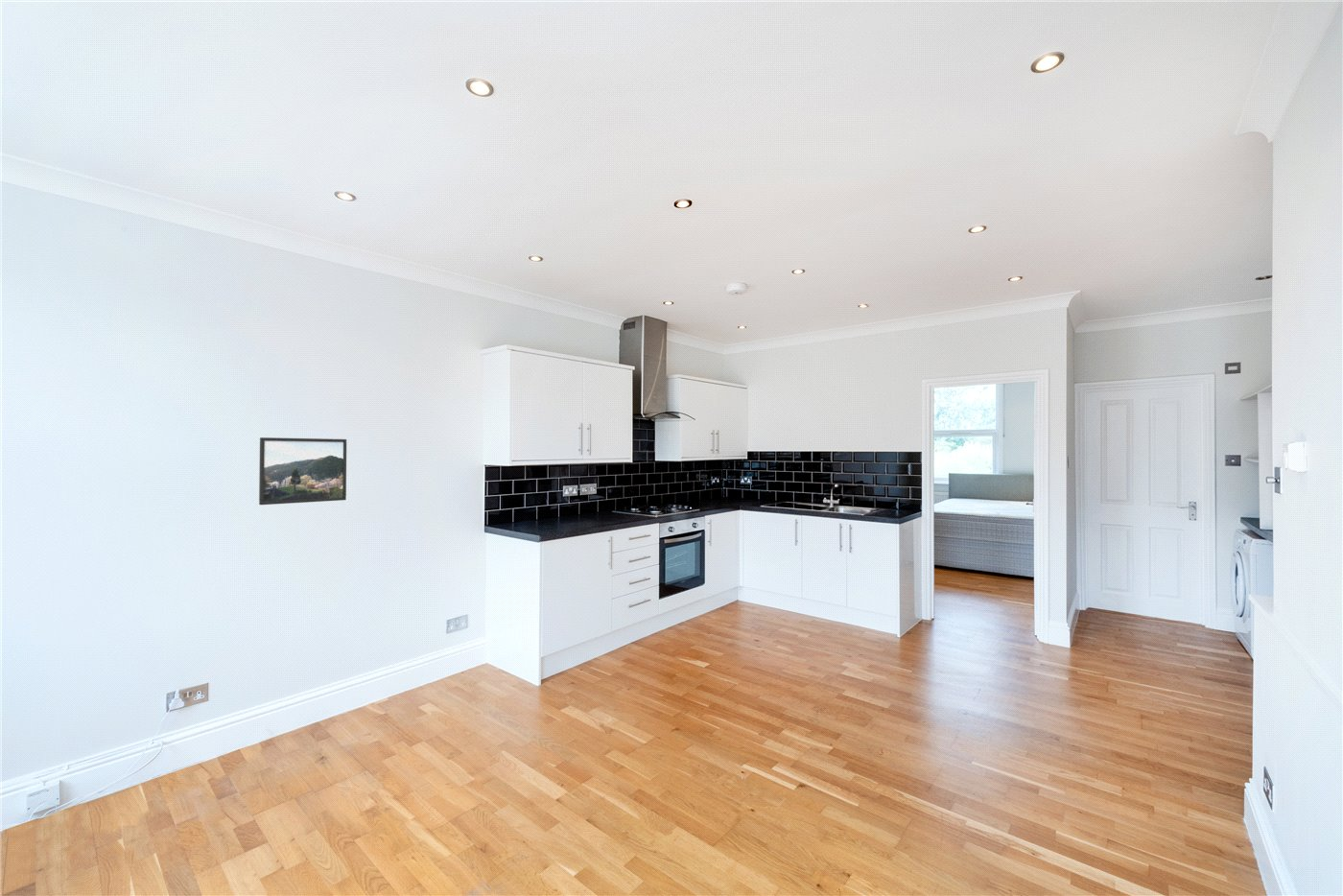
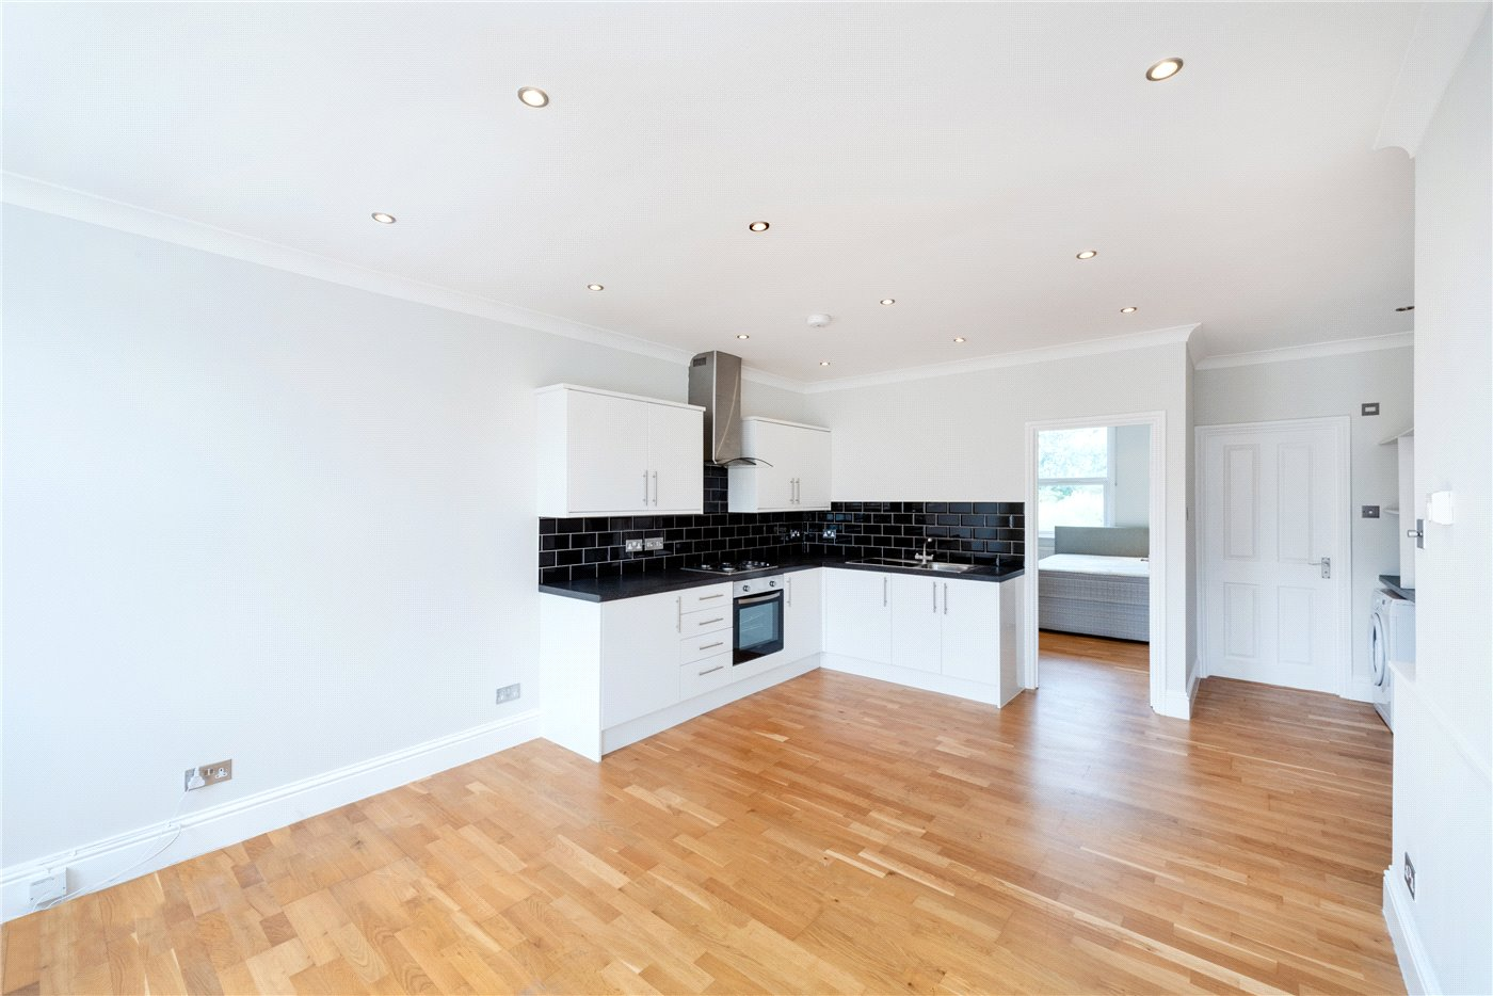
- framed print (305, 470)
